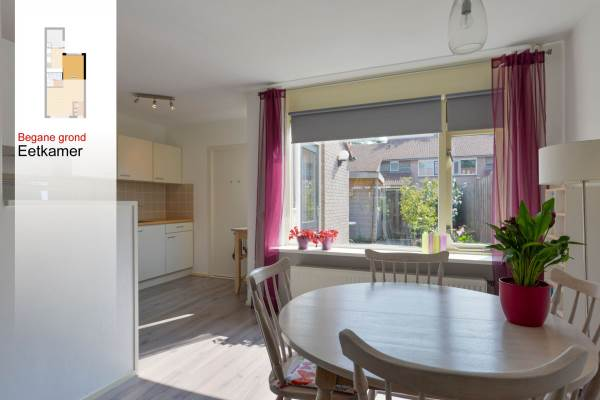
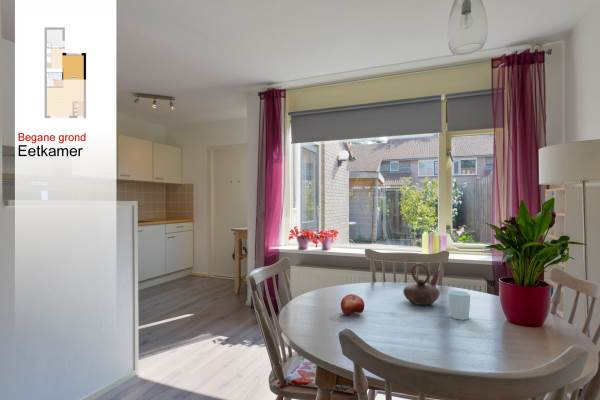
+ cup (459, 304)
+ fruit (352, 304)
+ teapot (424, 282)
